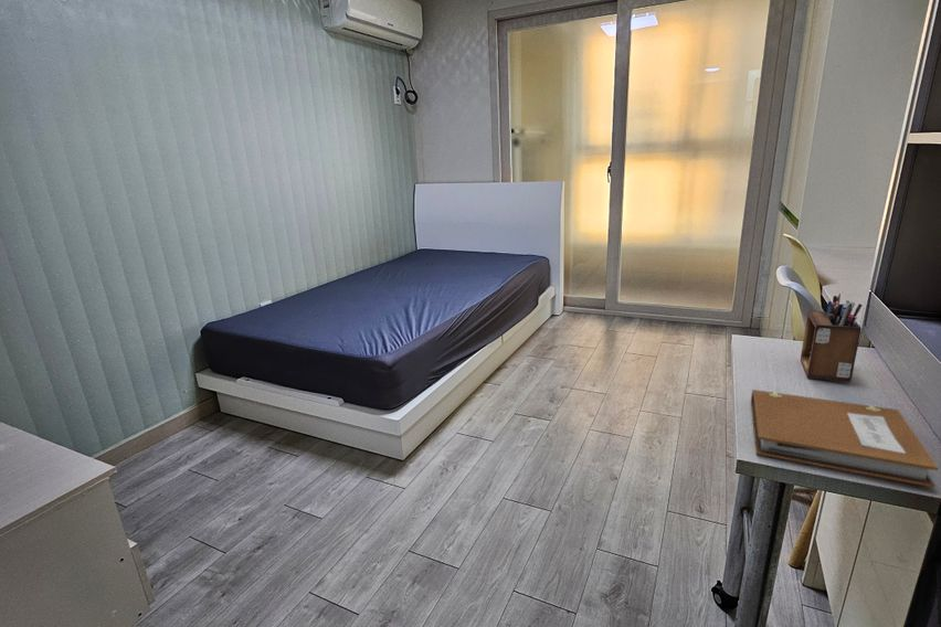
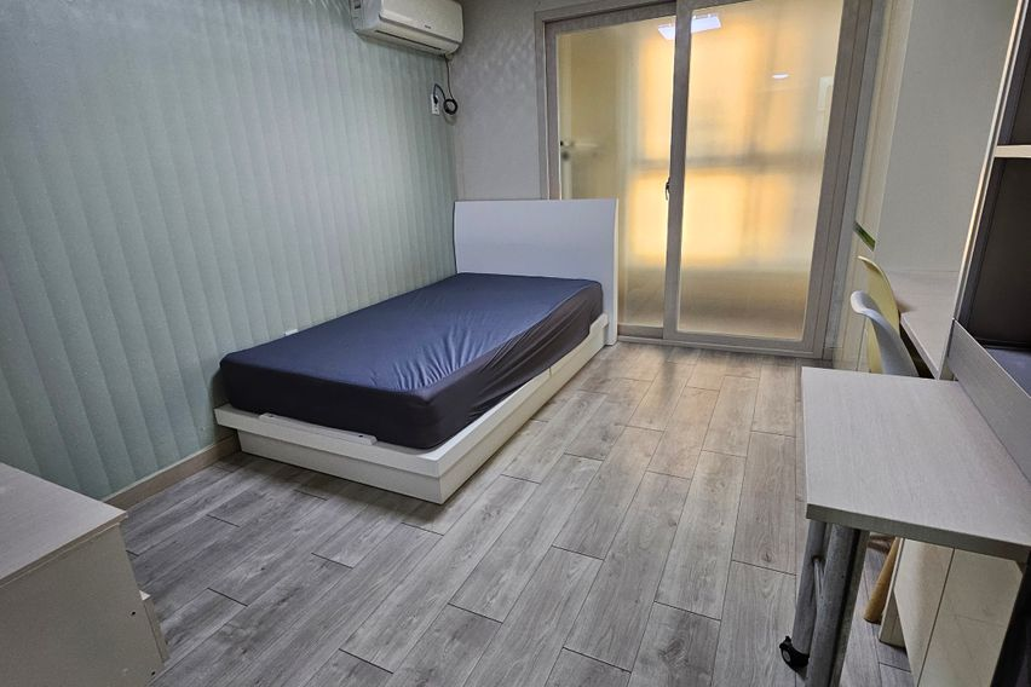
- notebook (833, 429)
- desk organizer (829, 334)
